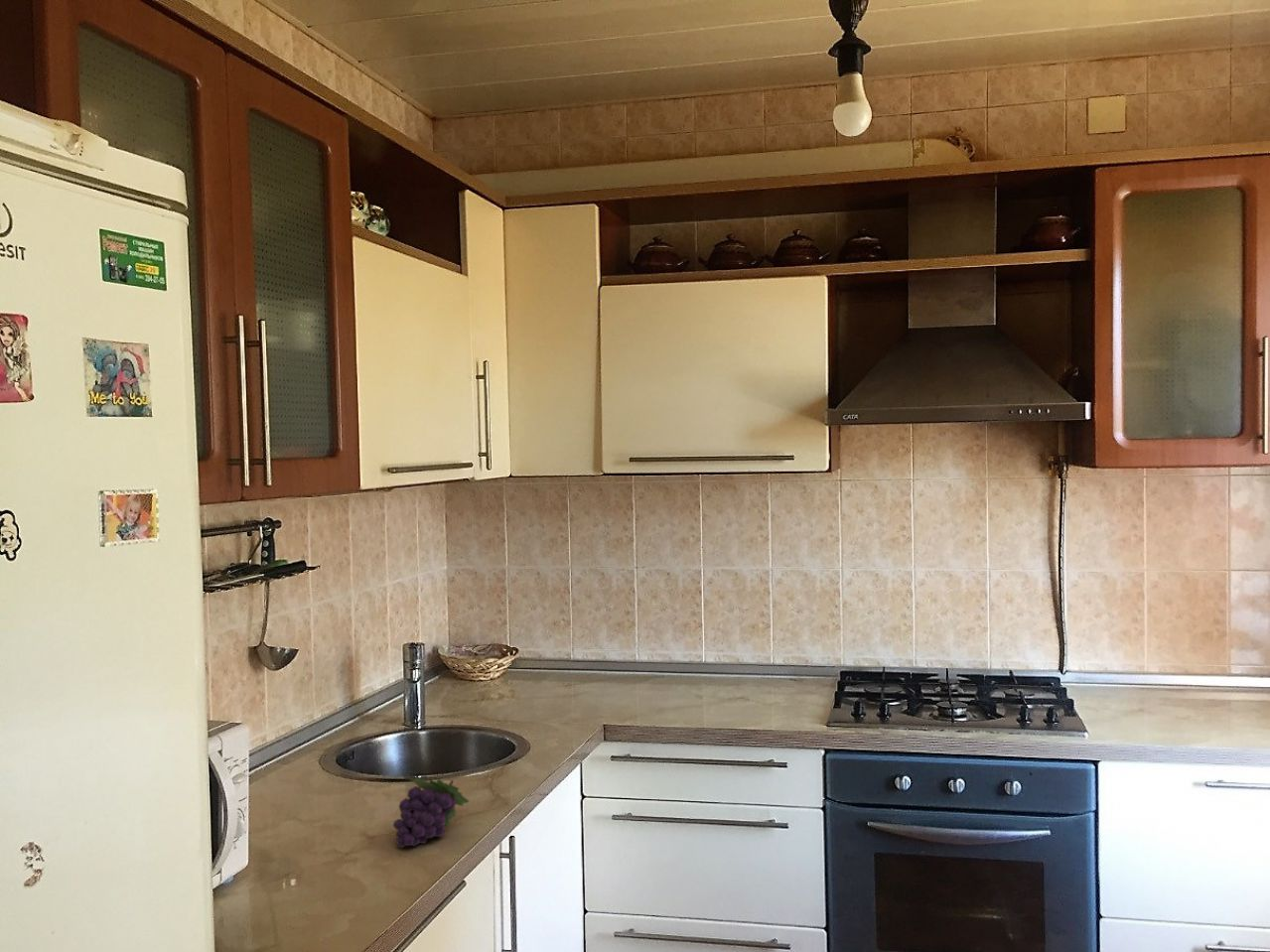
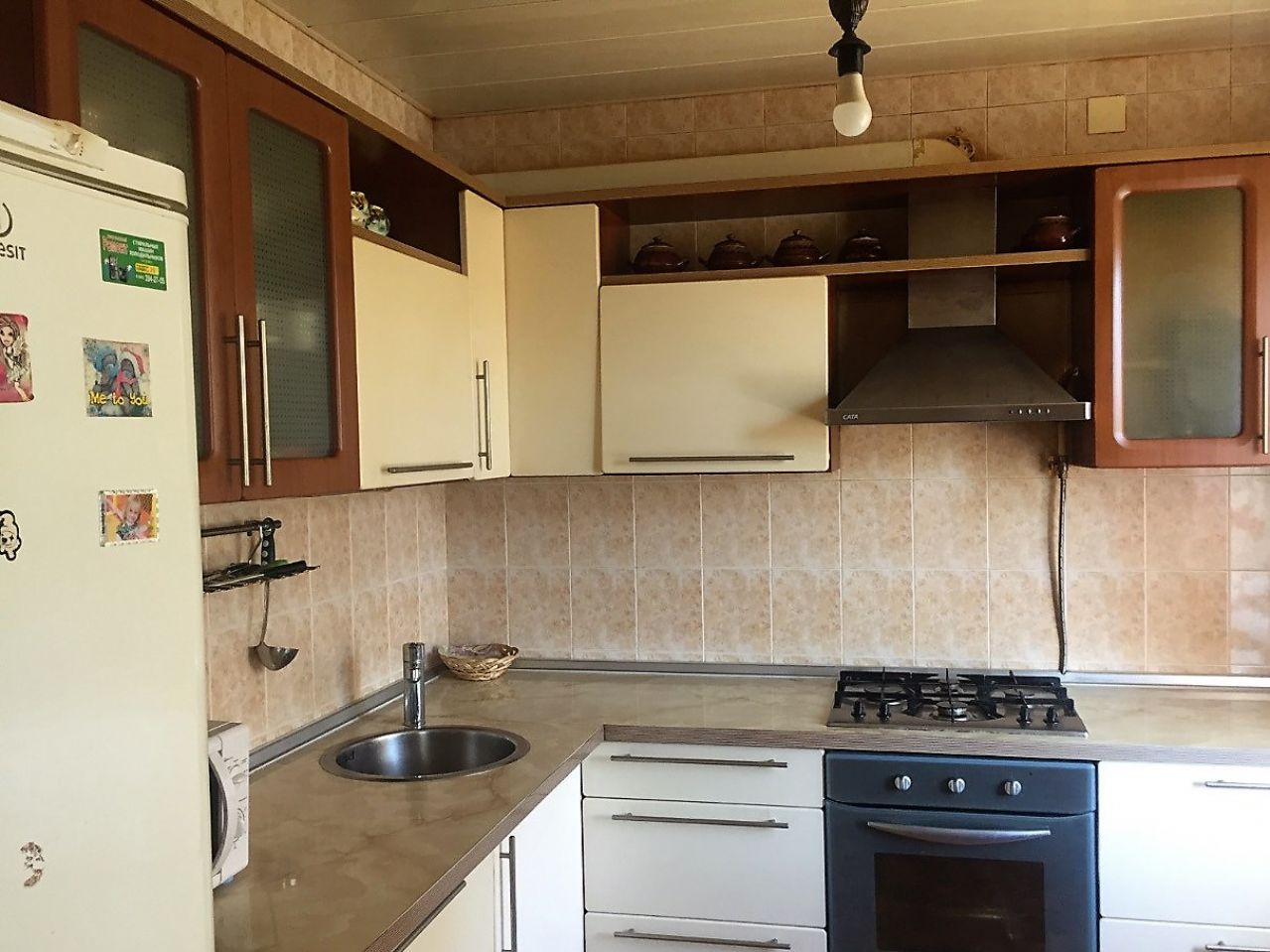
- fruit (430, 806)
